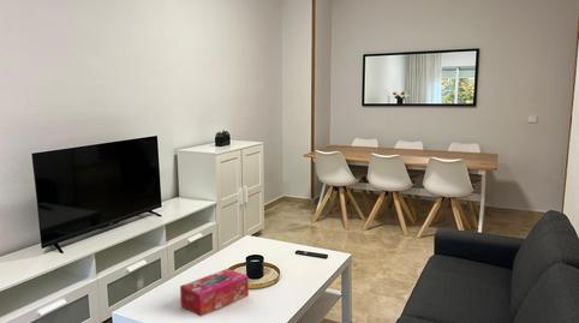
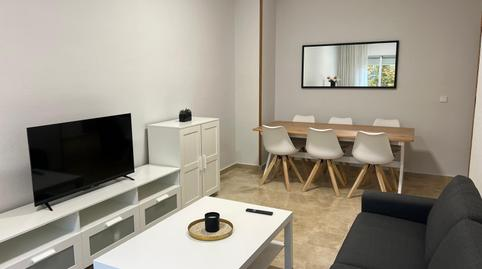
- tissue box (215, 291)
